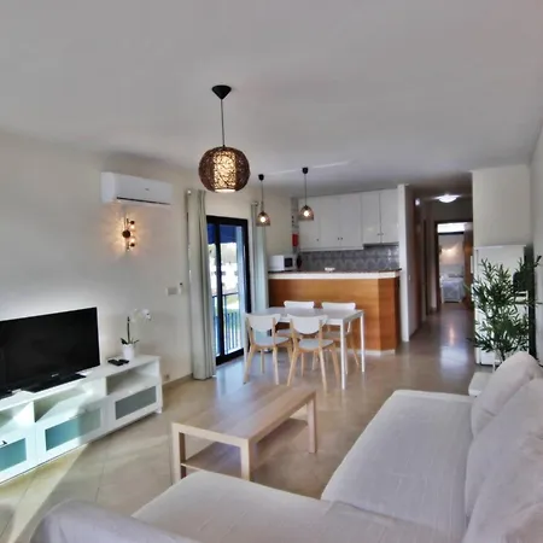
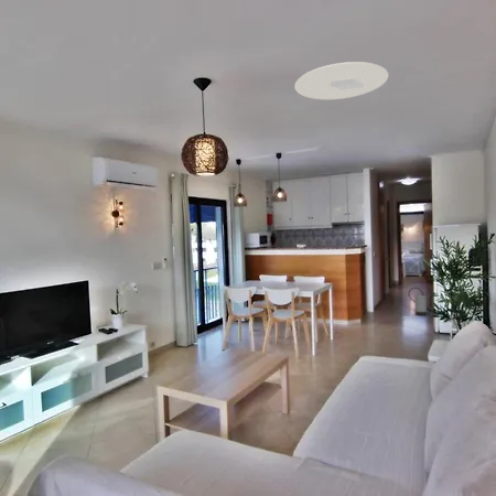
+ ceiling light (339, 78)
+ watering can (421, 301)
